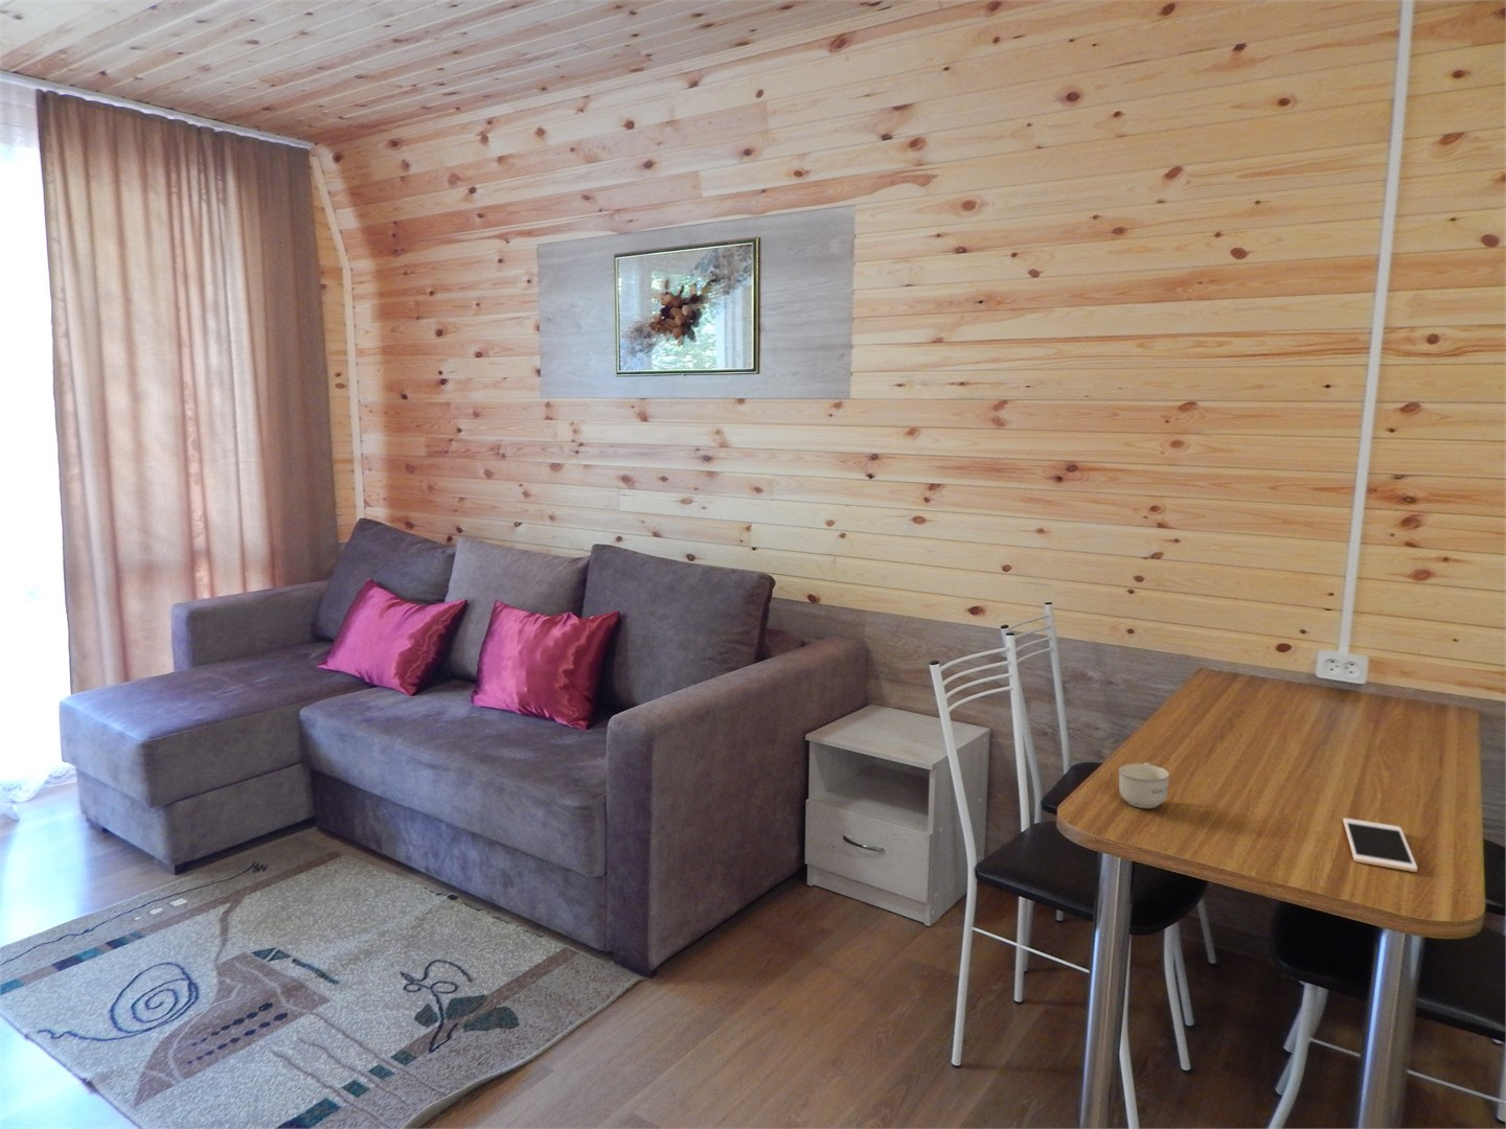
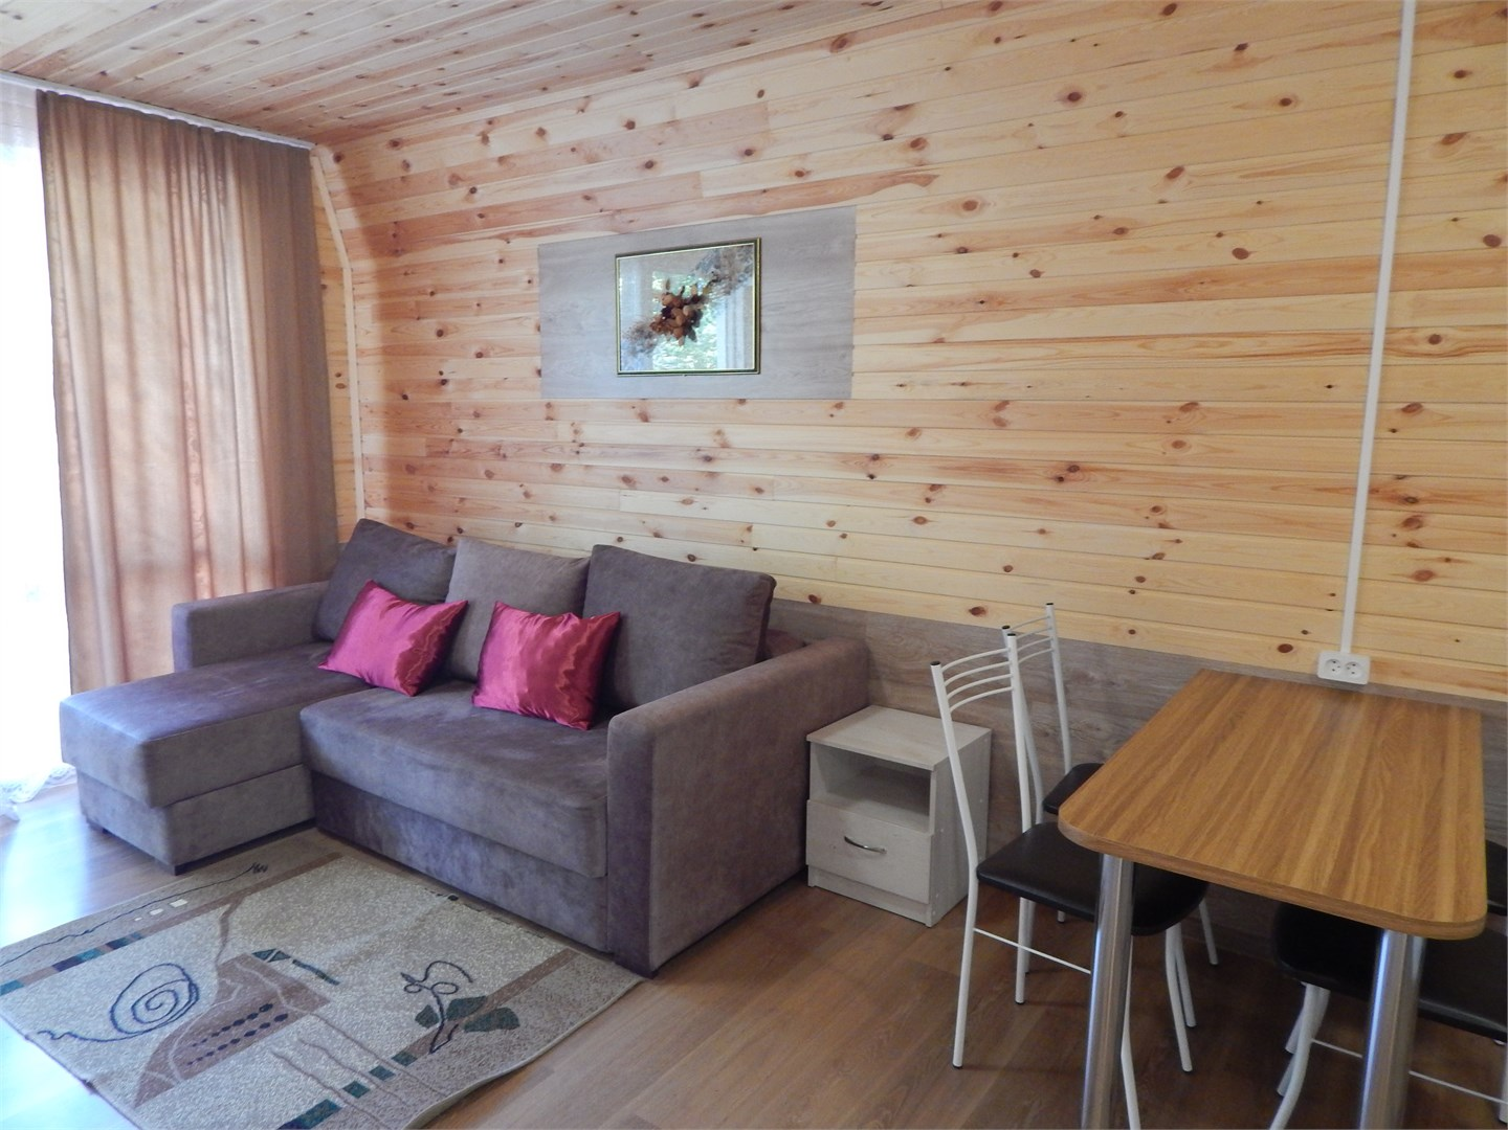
- cell phone (1378, 842)
- cup (1144, 784)
